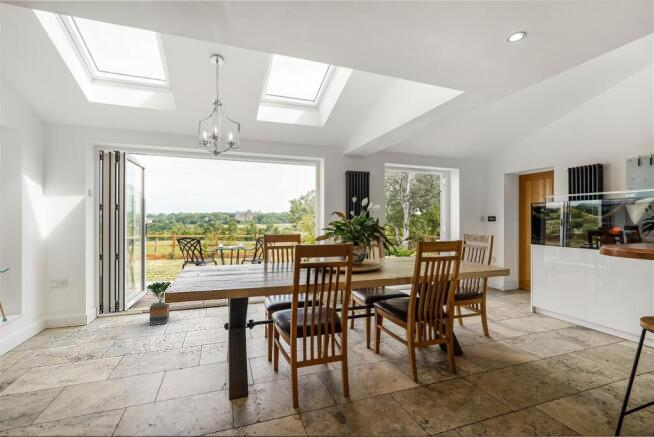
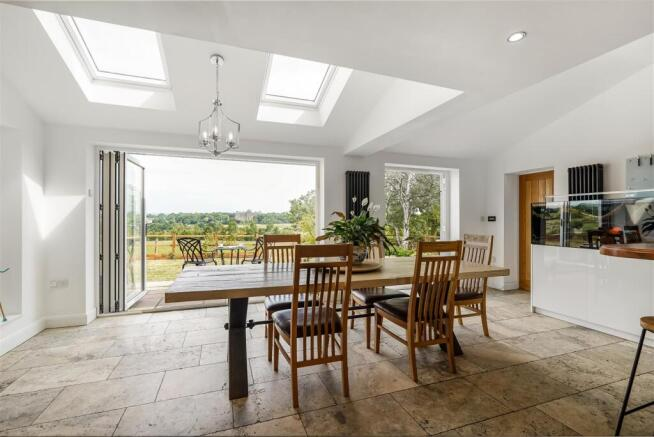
- potted tree (160, 301)
